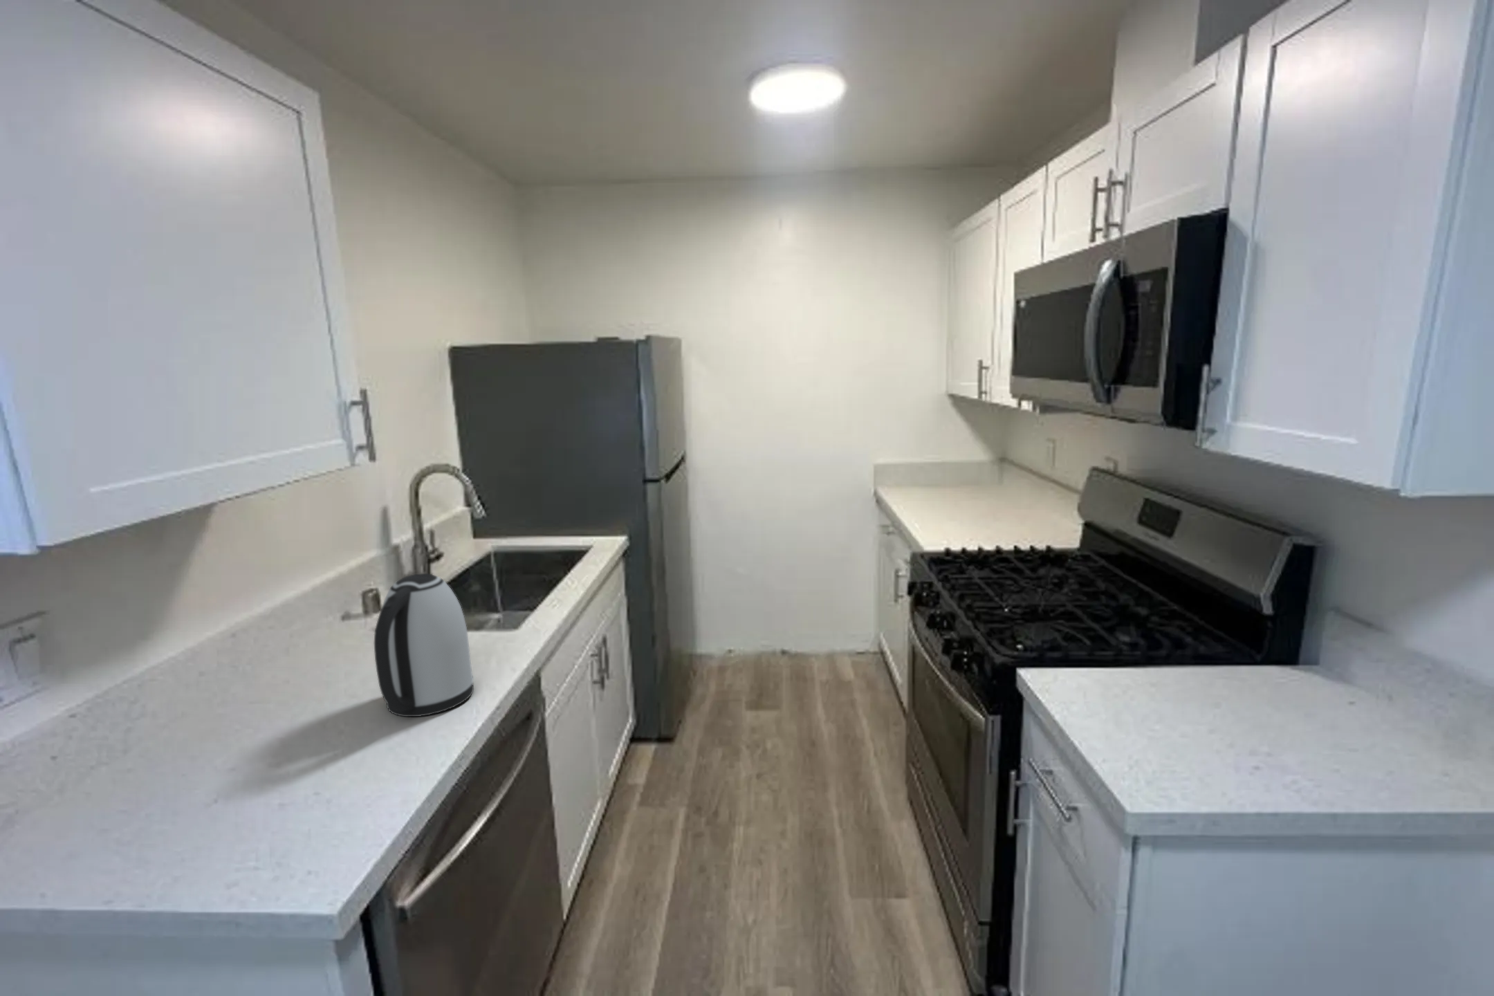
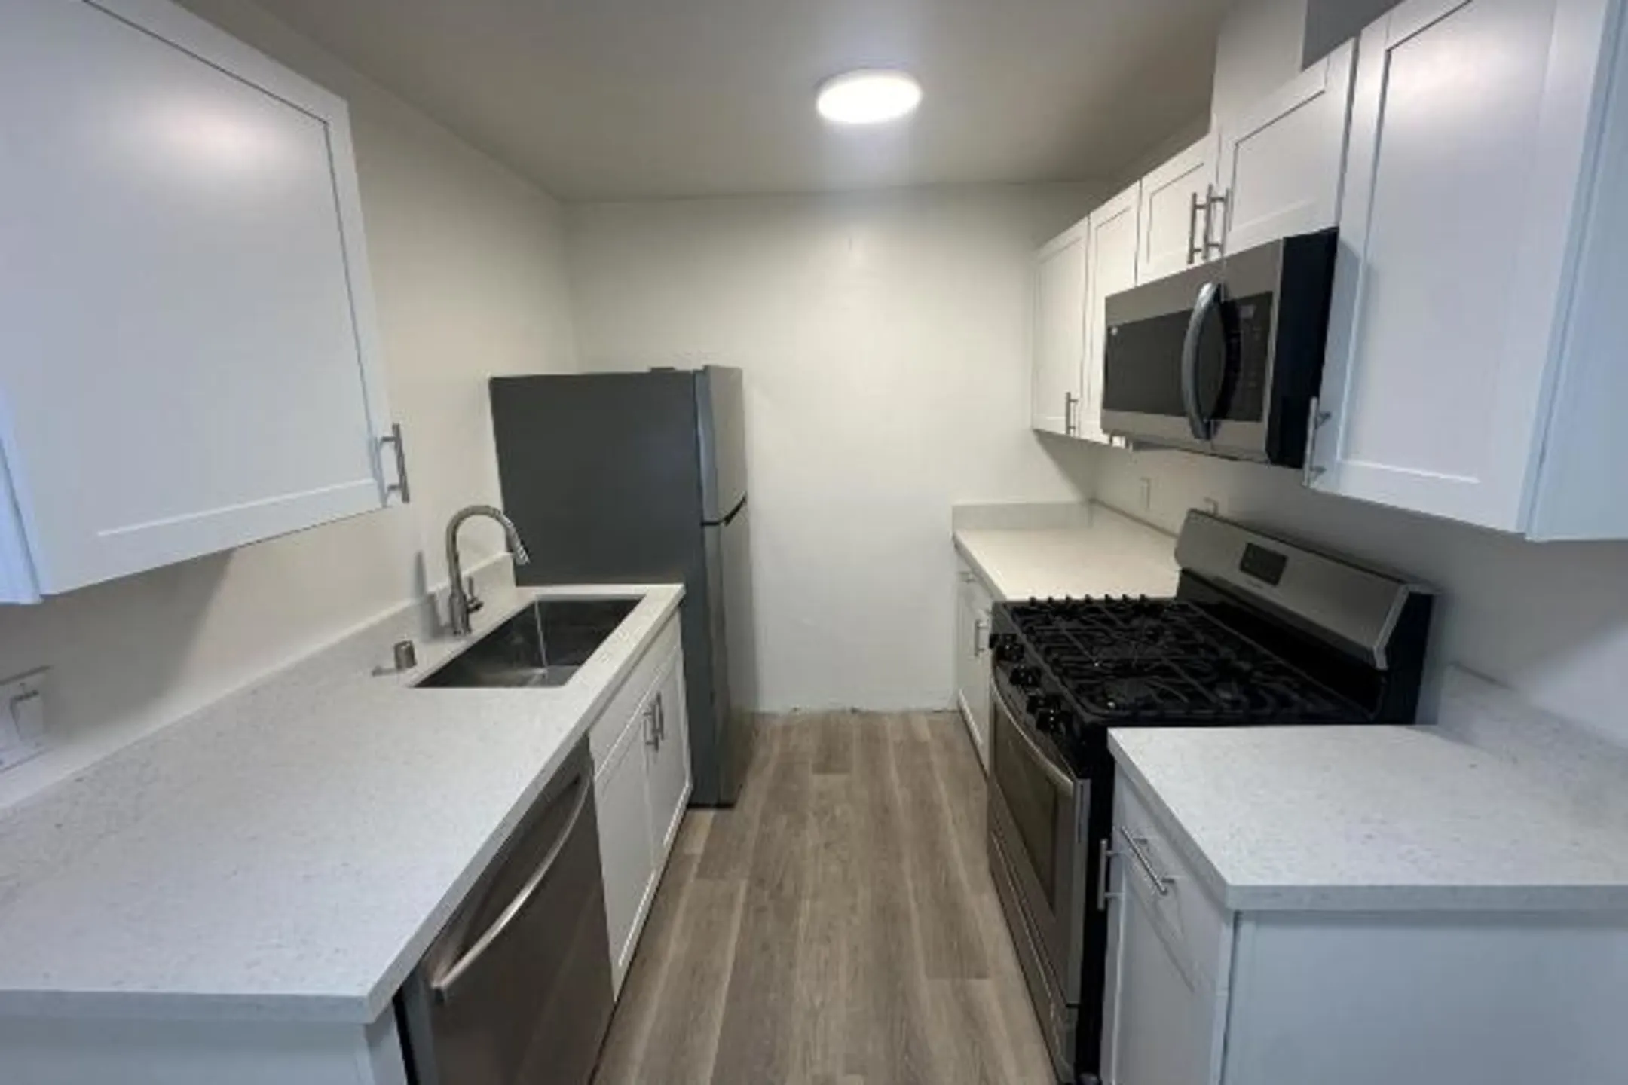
- kettle (415, 644)
